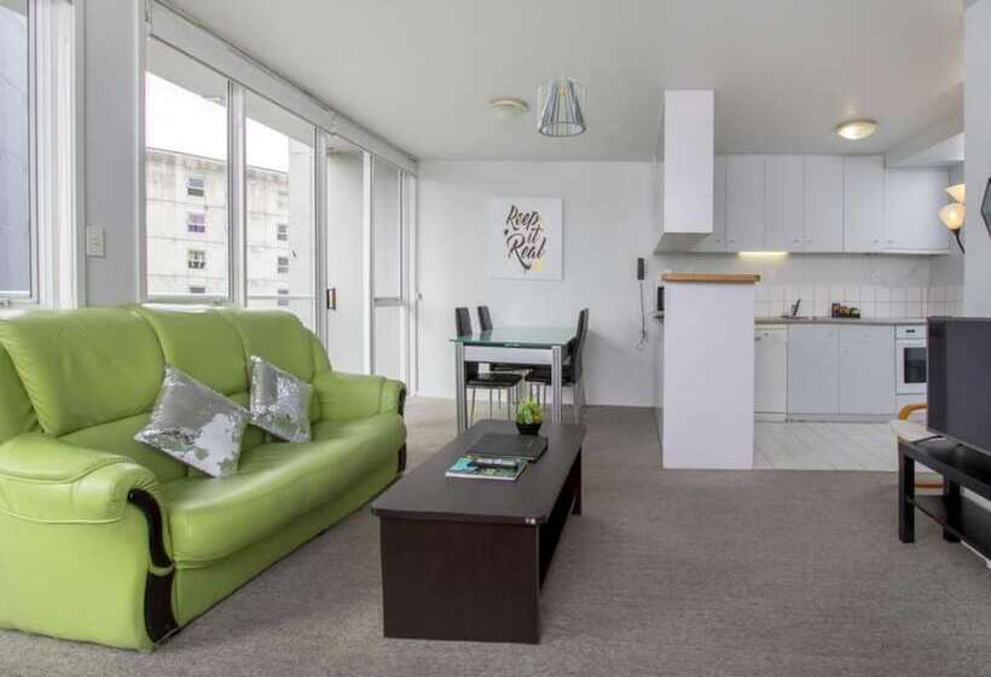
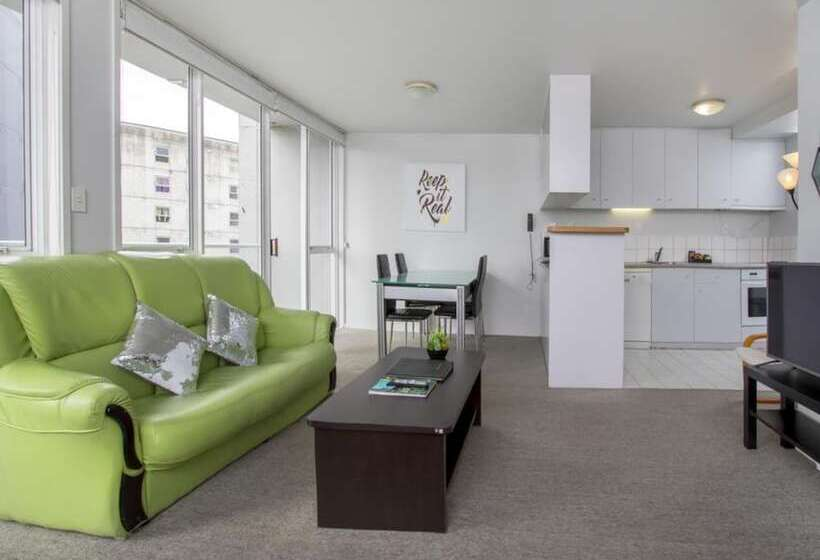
- pendant light (562, 97)
